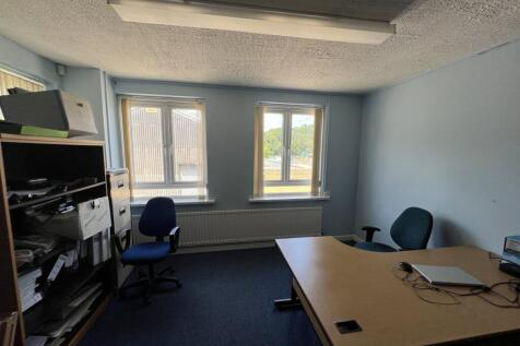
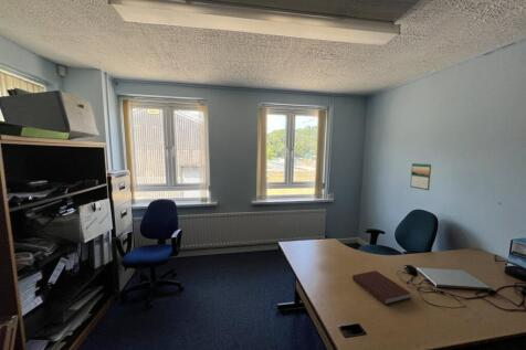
+ notebook (379, 285)
+ calendar (420, 176)
